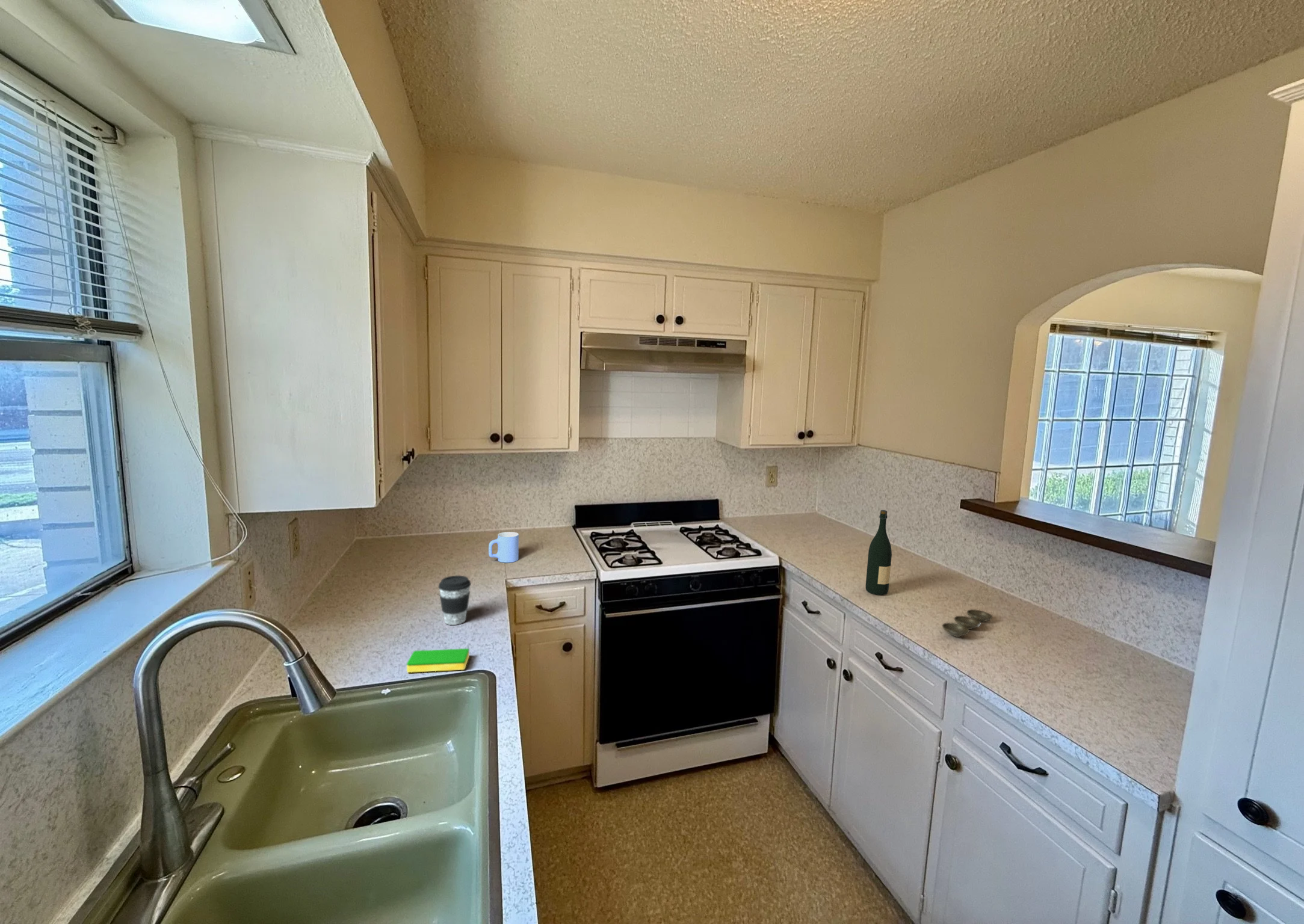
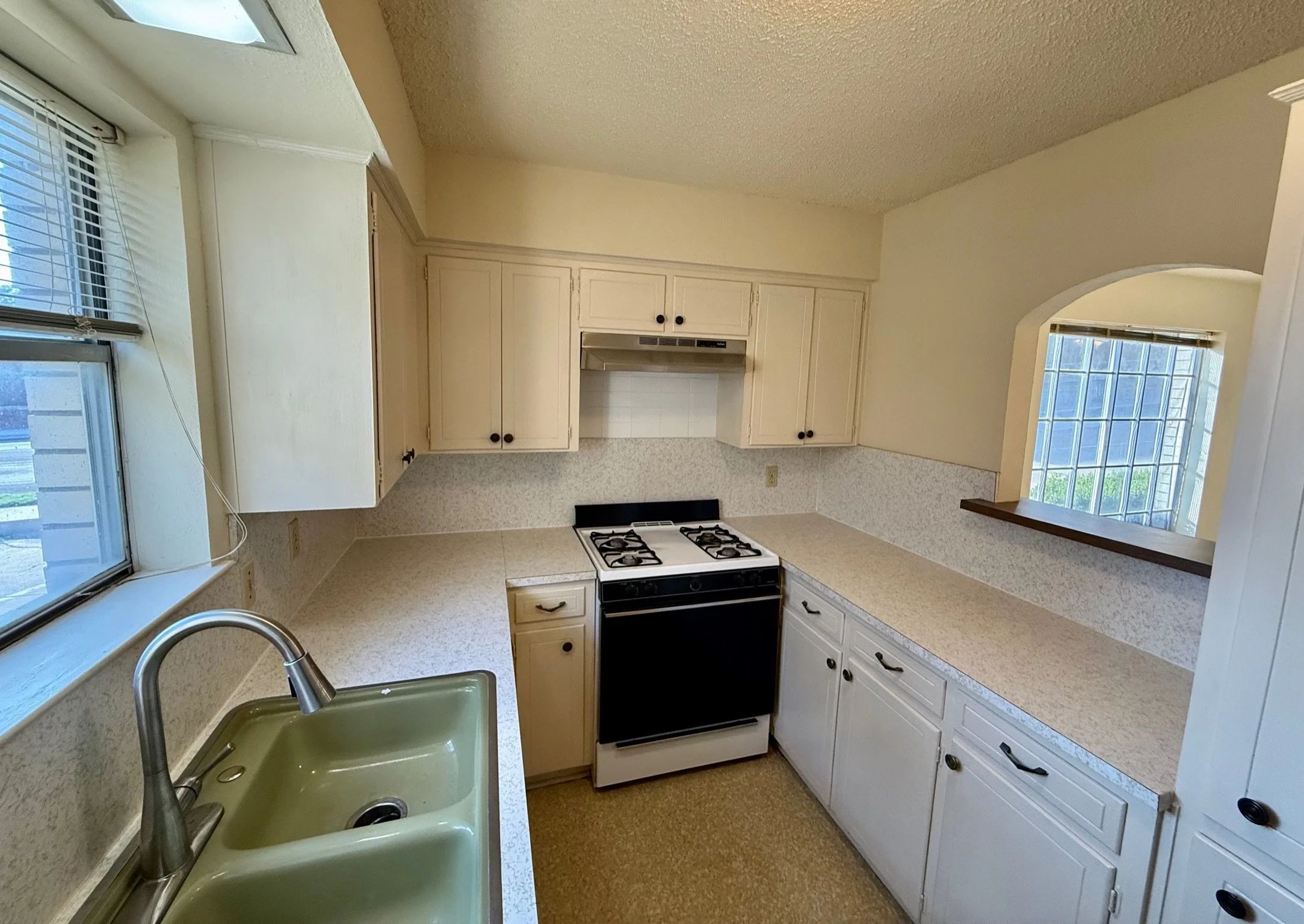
- coffee cup (455, 600)
- dish sponge (439, 660)
- mug (503, 547)
- bowl (968, 623)
- wine bottle (880, 551)
